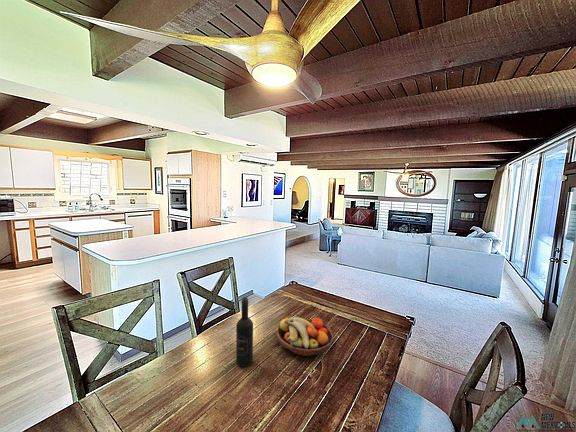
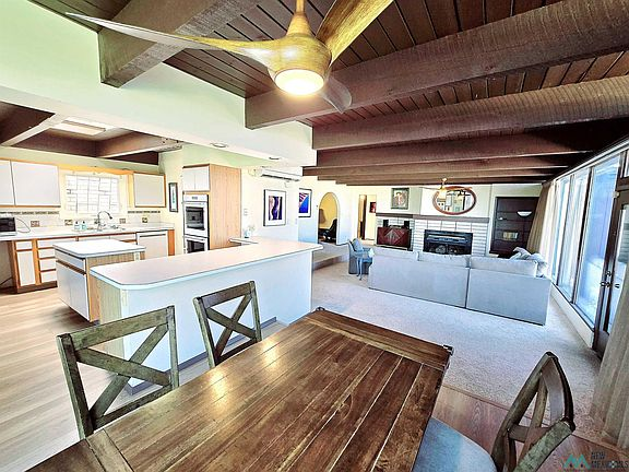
- wine bottle (244, 330)
- fruit bowl (304, 330)
